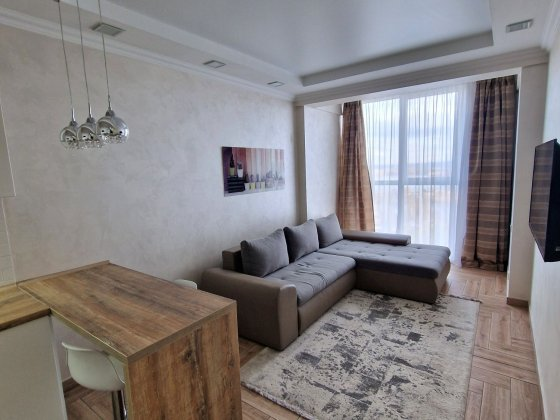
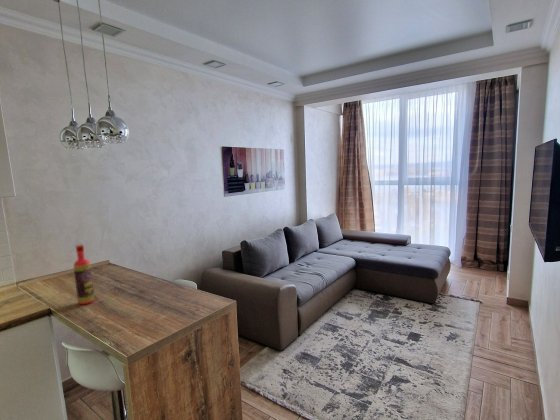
+ bottle (83, 274)
